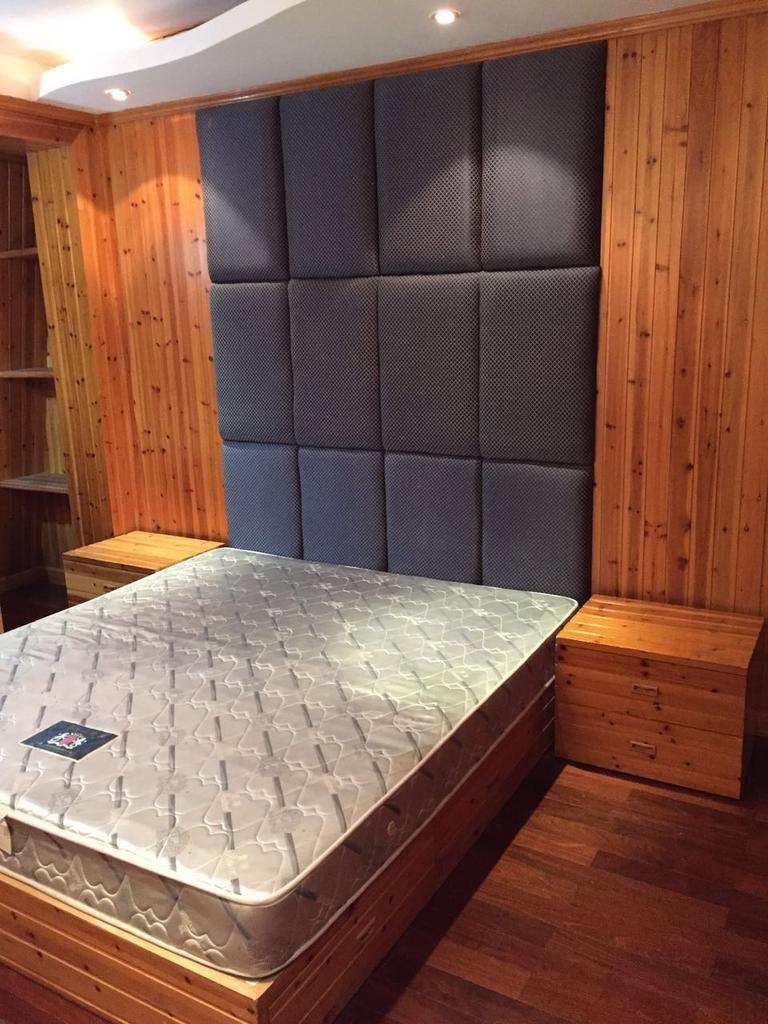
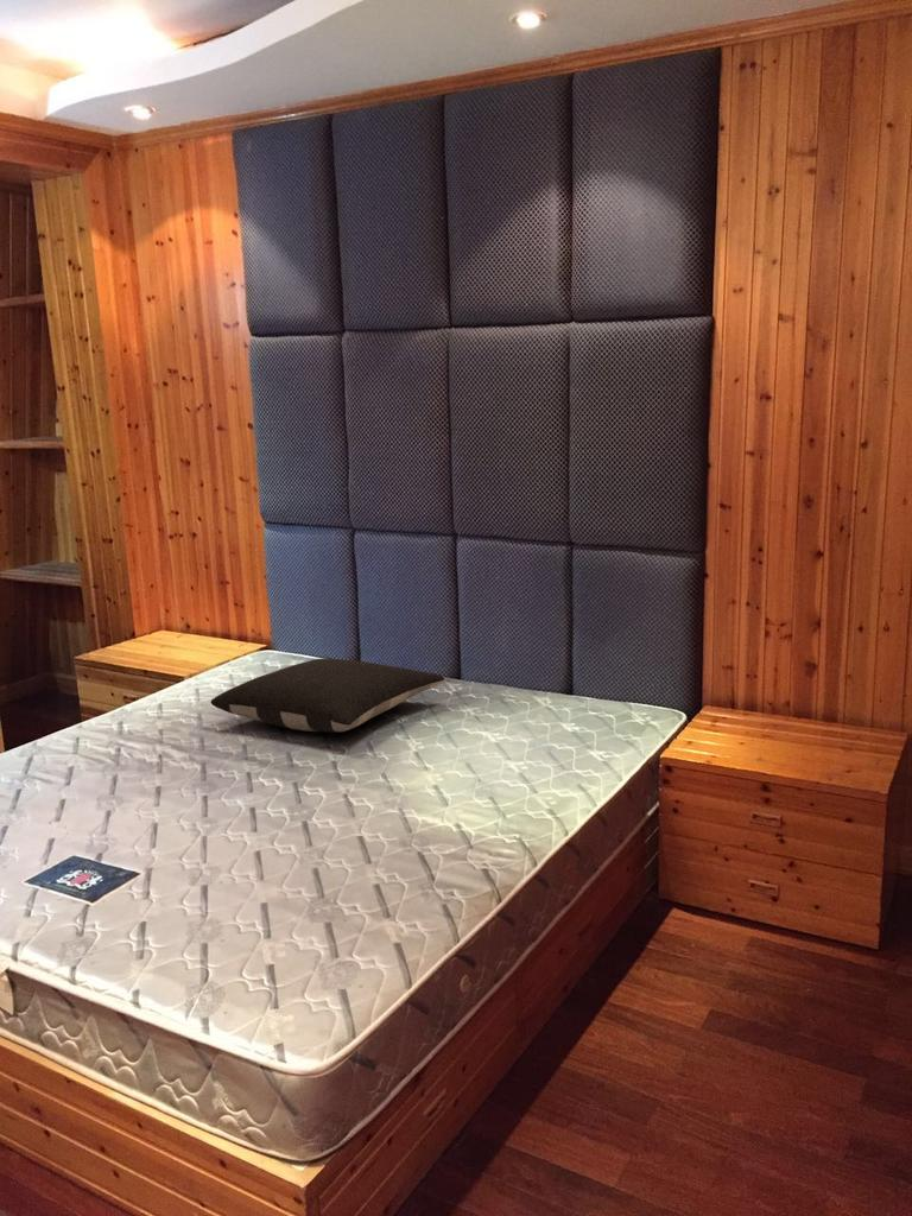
+ pillow (330, 690)
